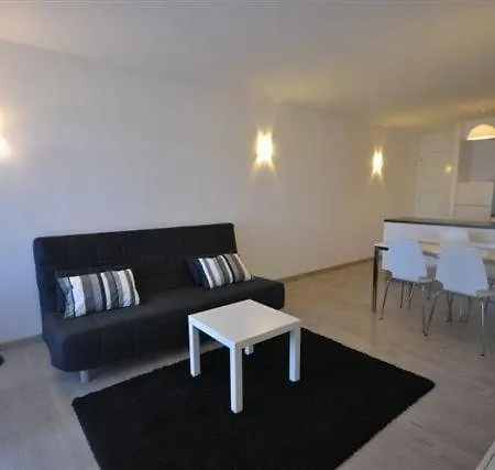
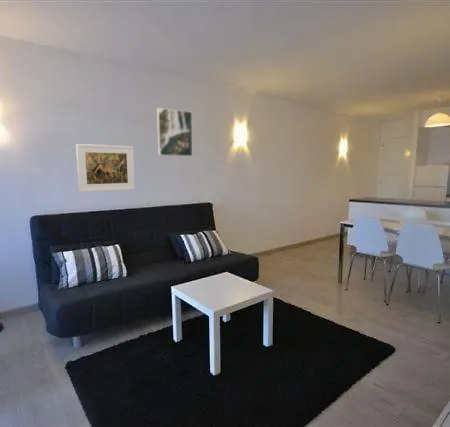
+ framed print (107, 168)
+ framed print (175, 133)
